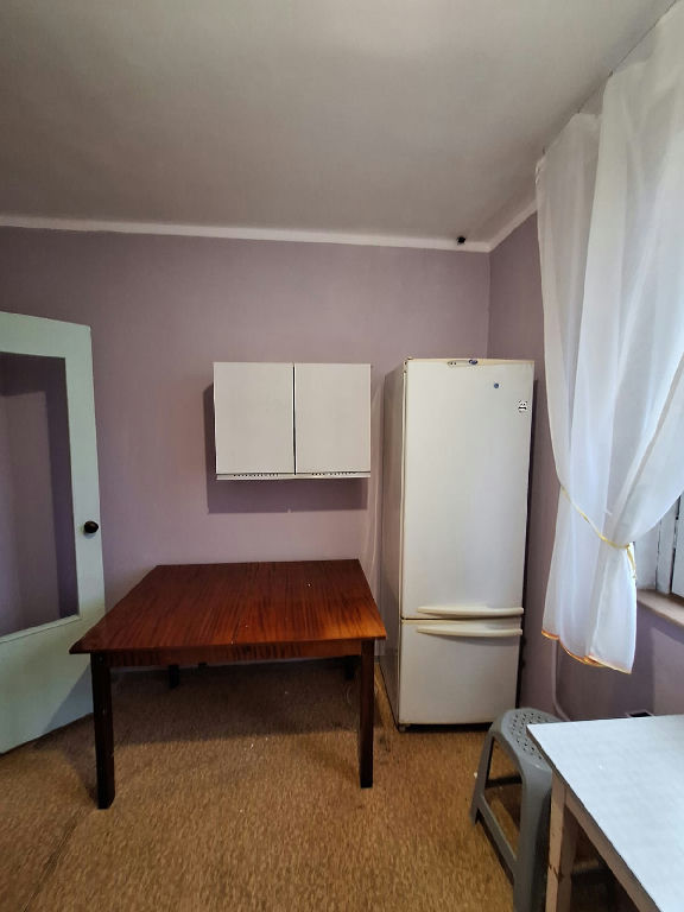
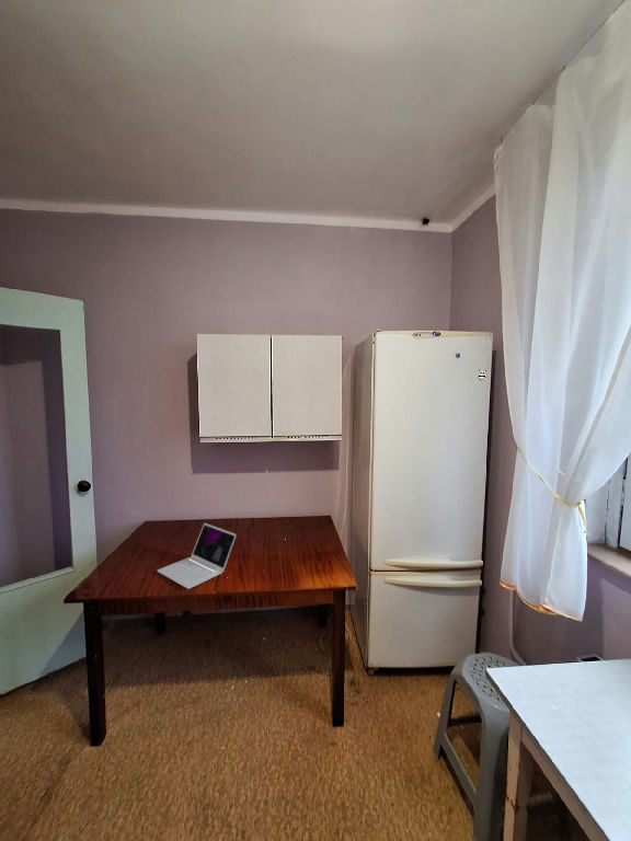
+ laptop (197, 550)
